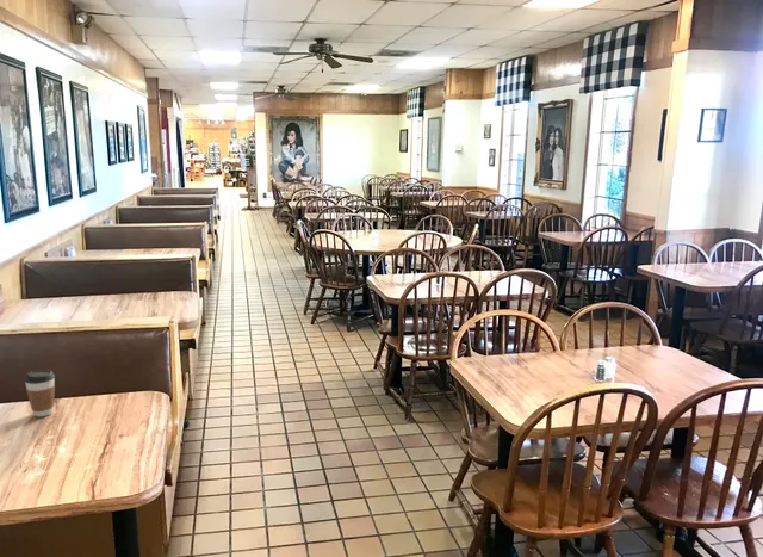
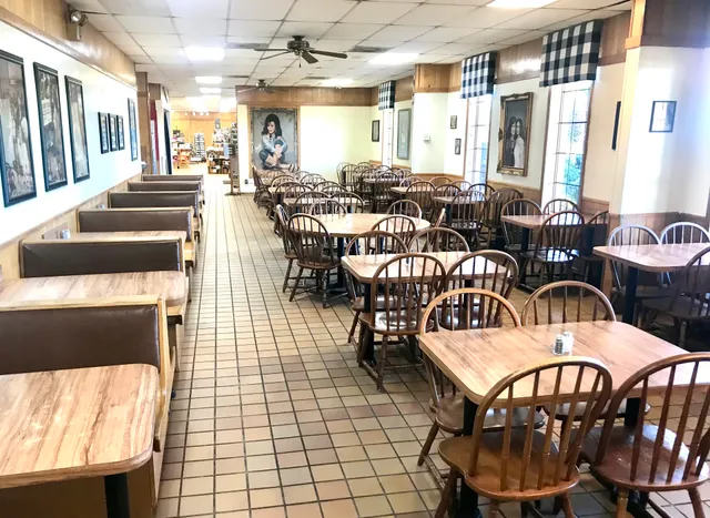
- coffee cup (41, 392)
